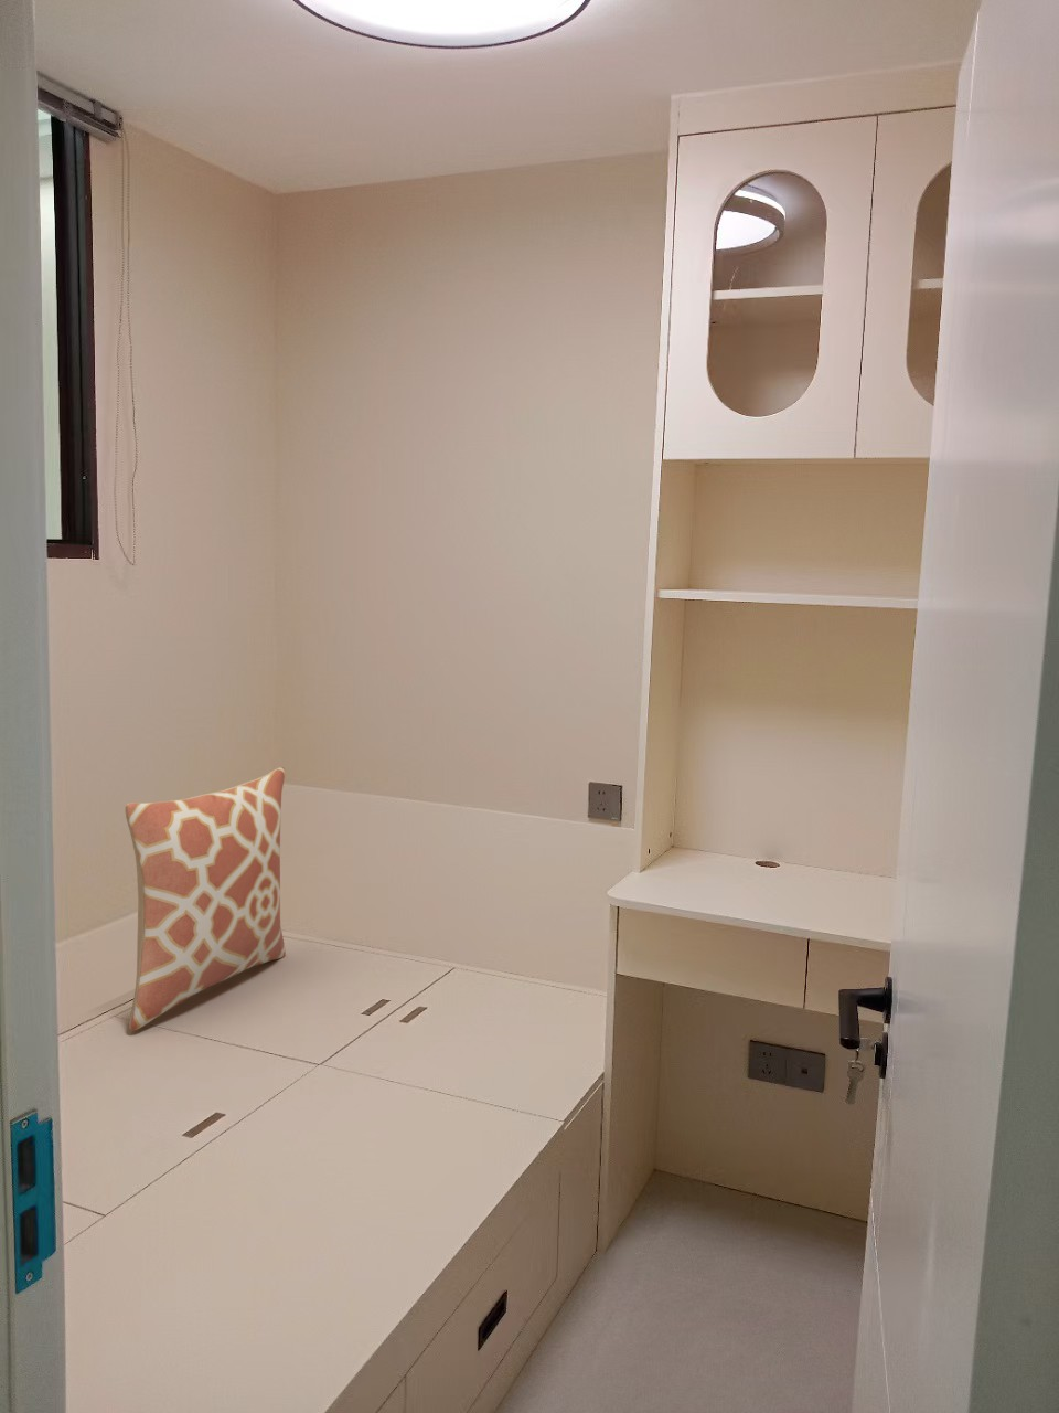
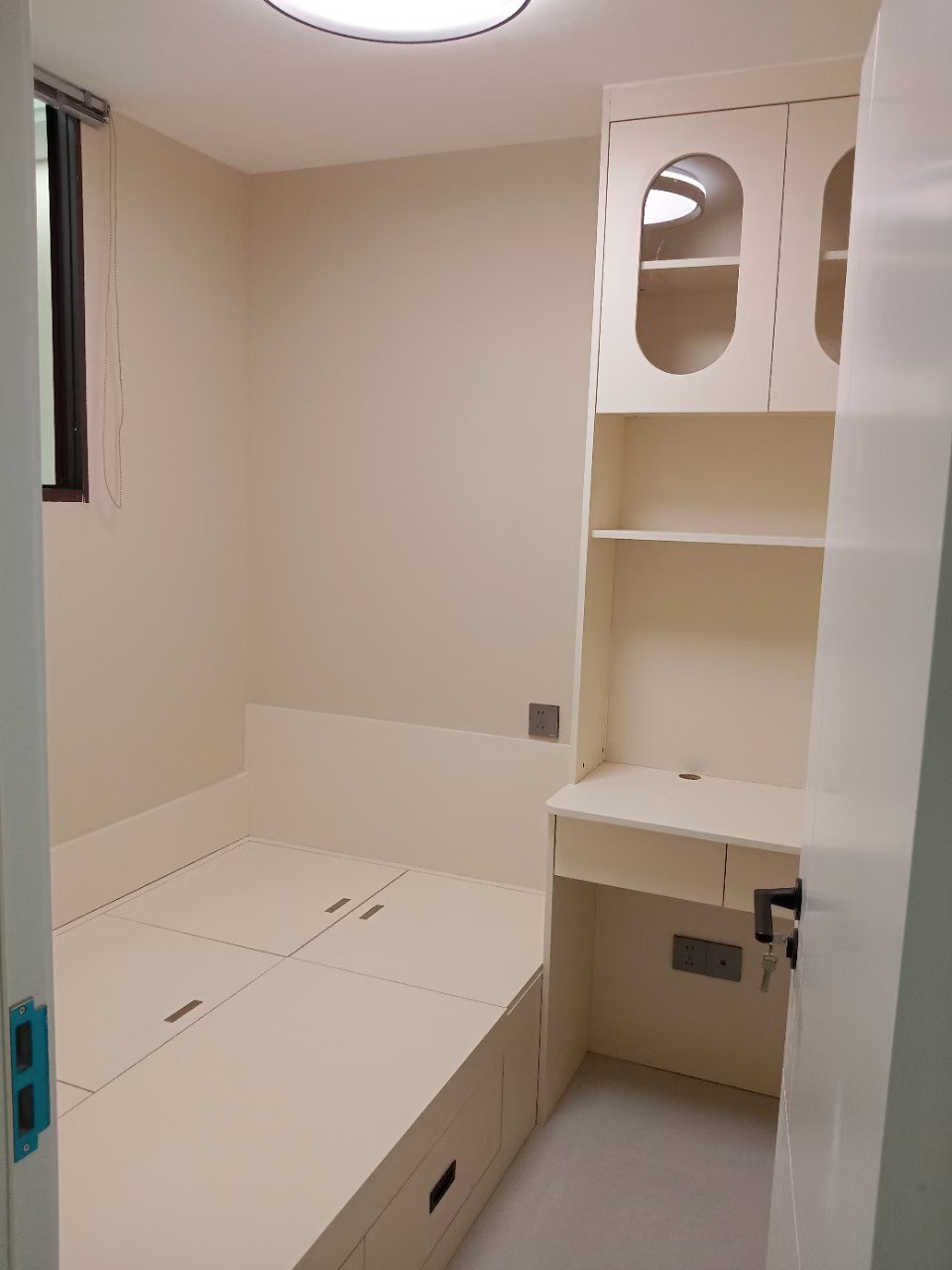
- pillow (212, 888)
